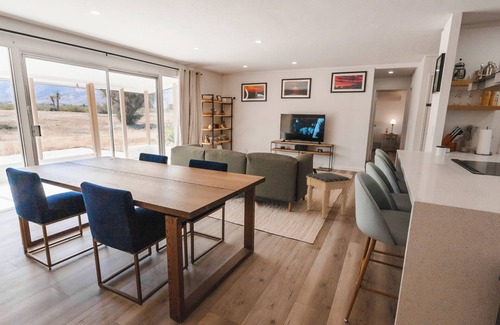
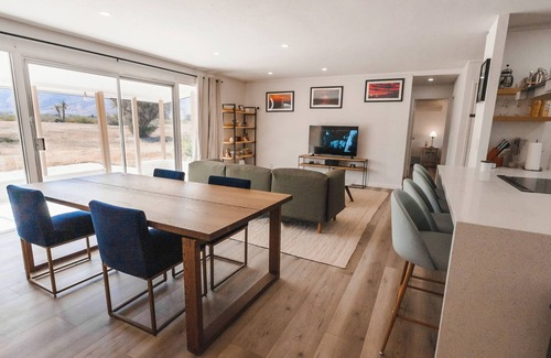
- footstool (326, 194)
